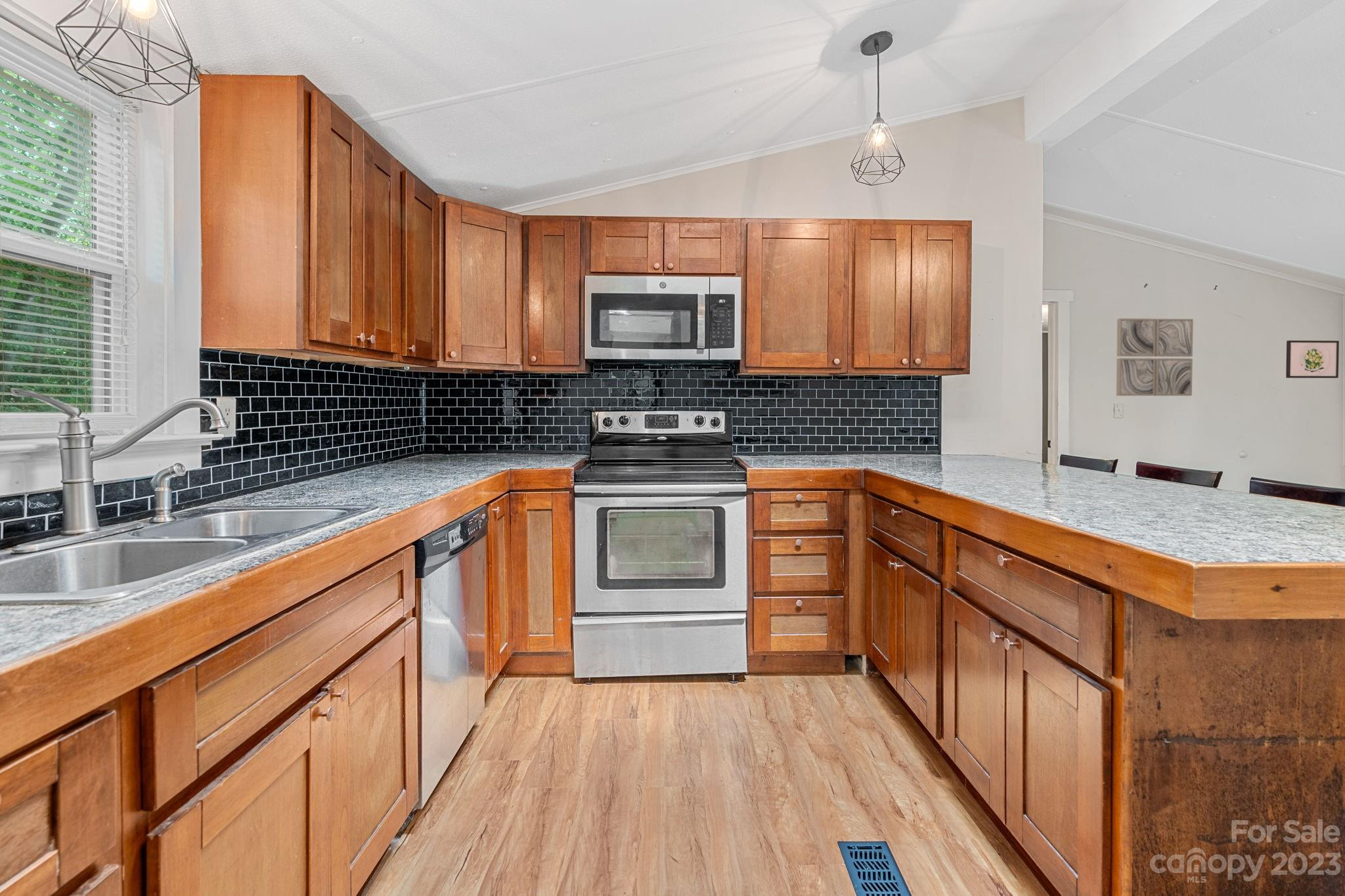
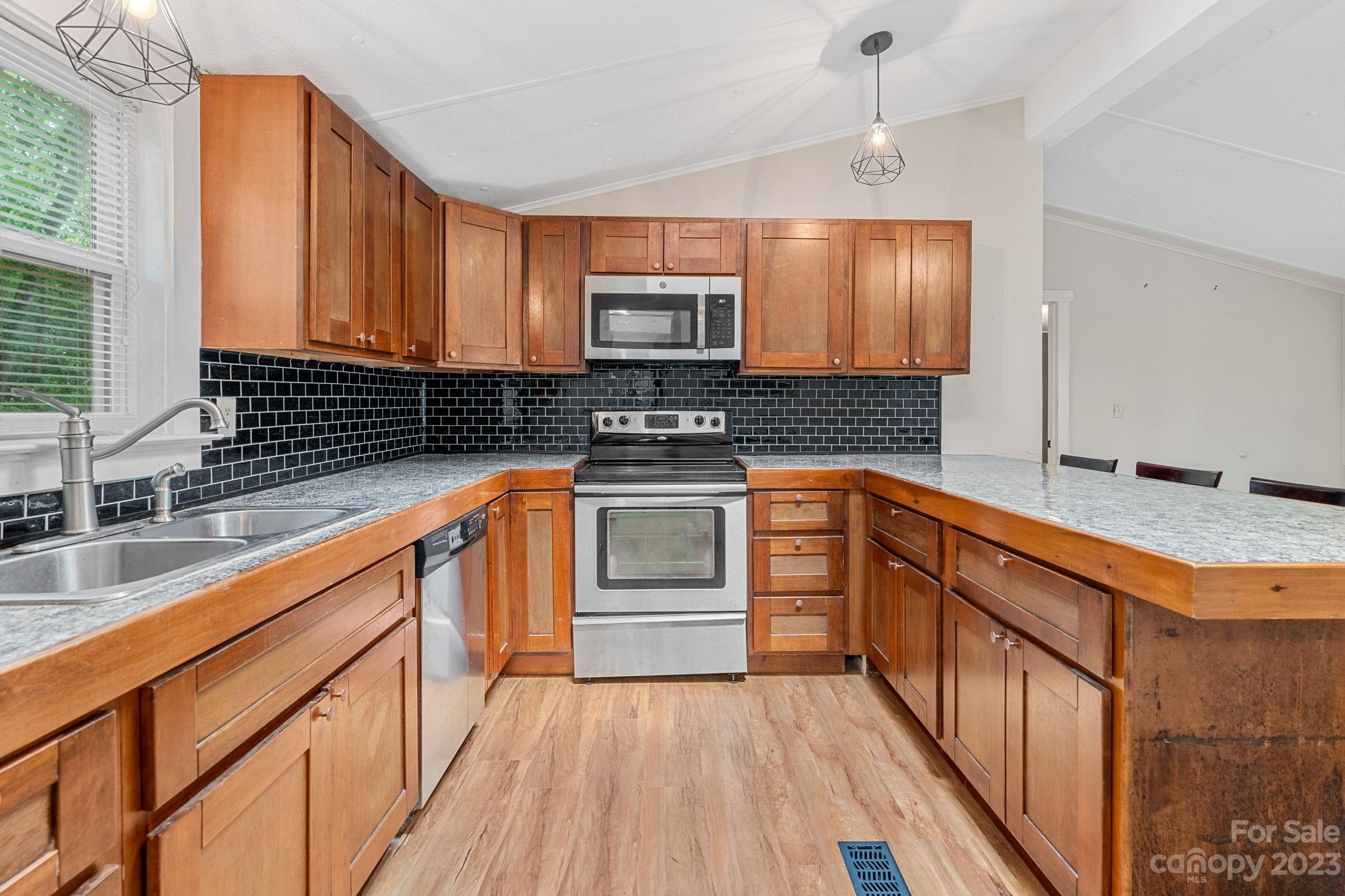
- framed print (1312, 359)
- wall art (1155, 358)
